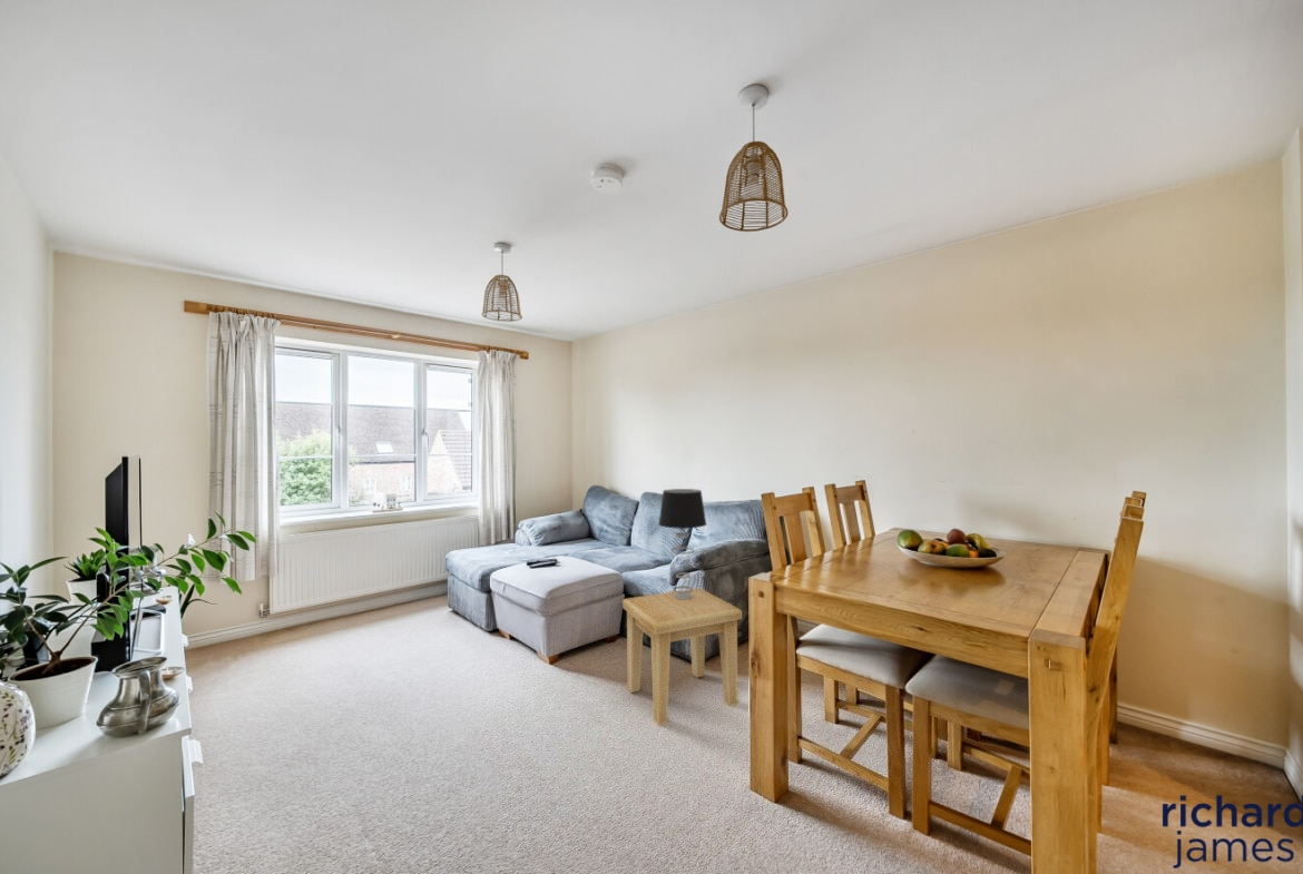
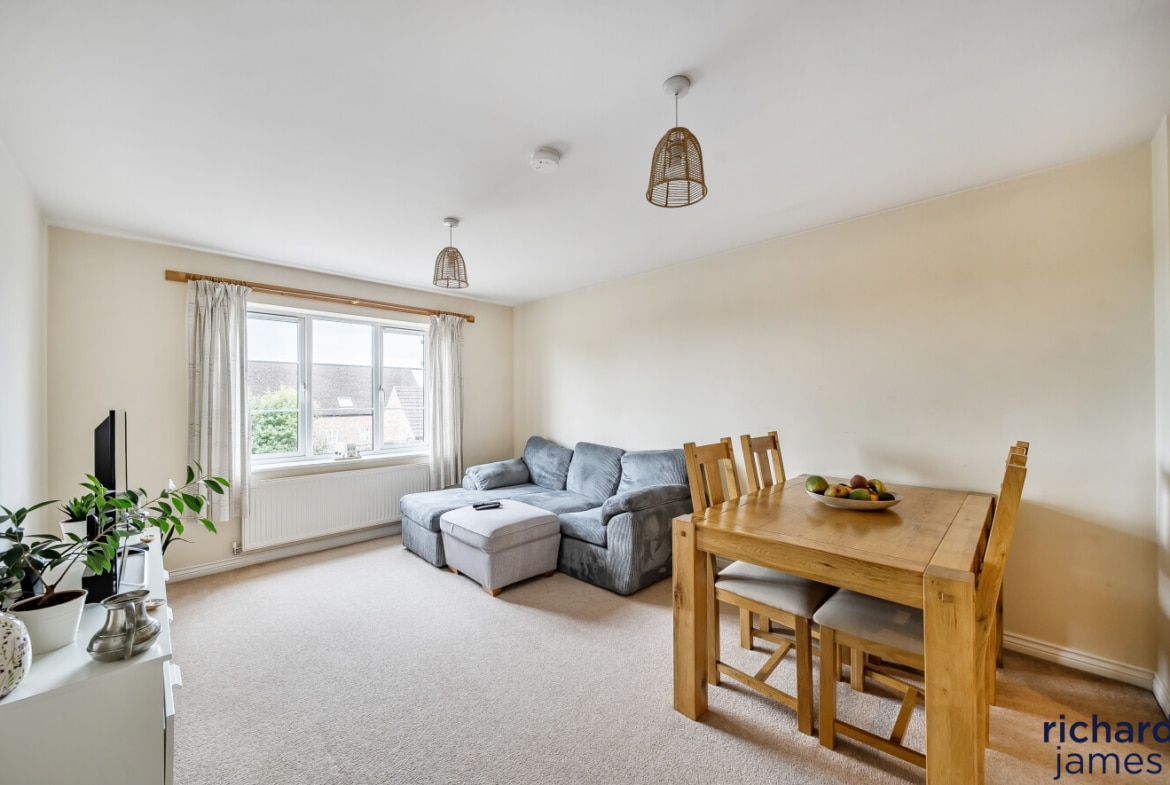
- side table (676, 640)
- table lamp (683, 547)
